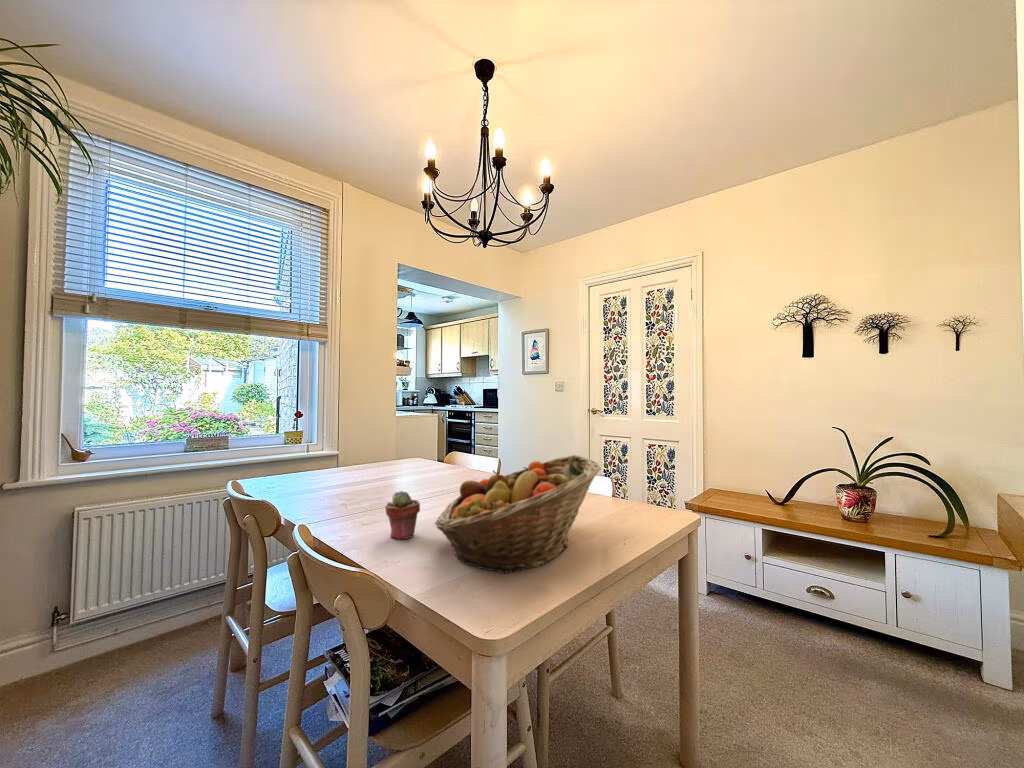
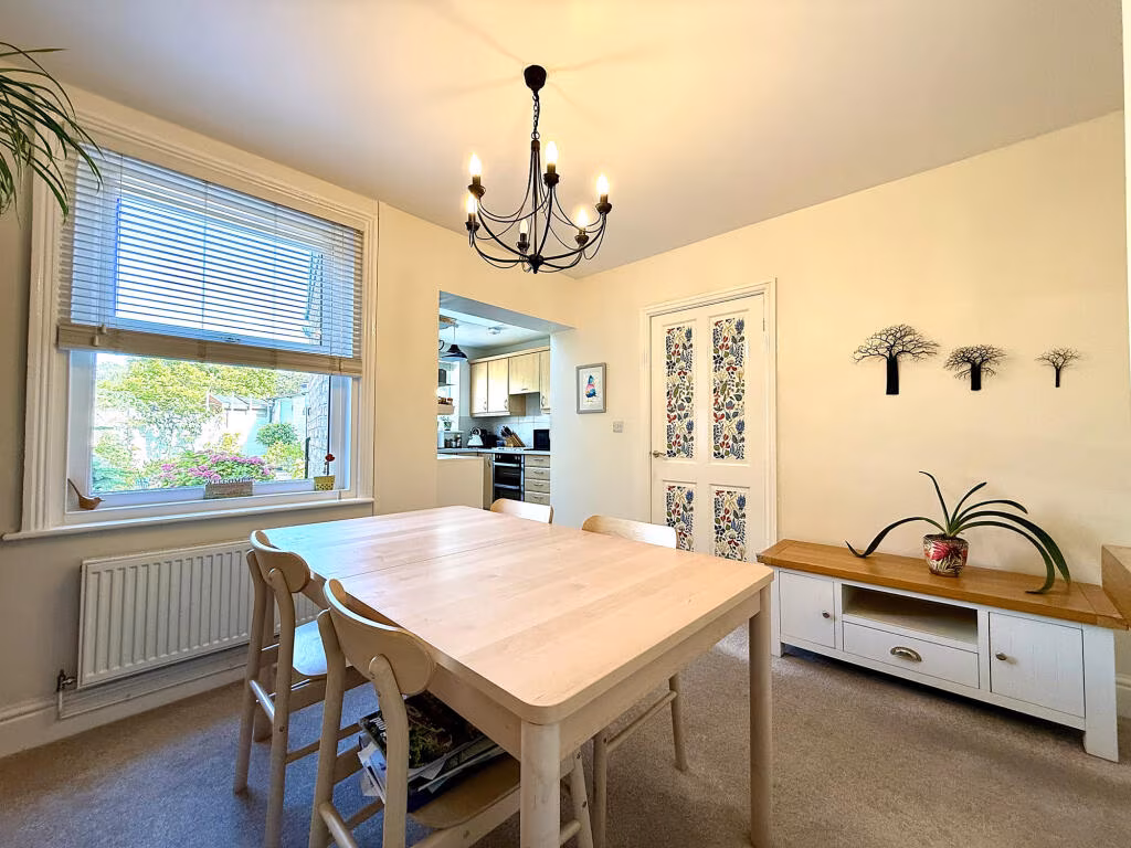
- potted succulent (402, 512)
- fruit basket (519, 501)
